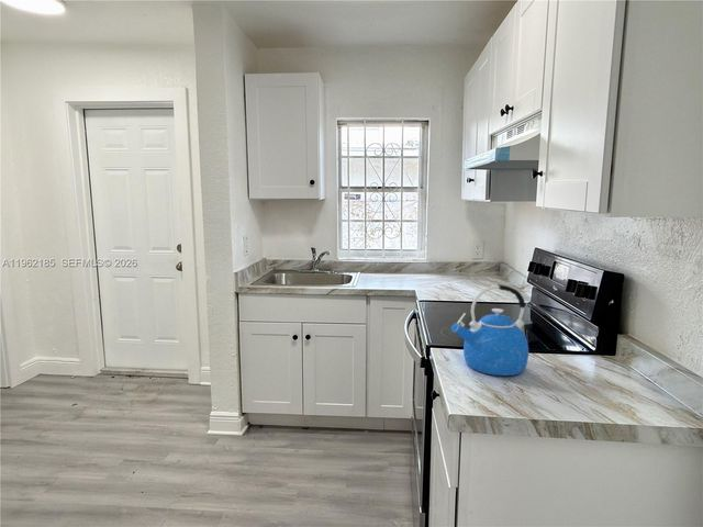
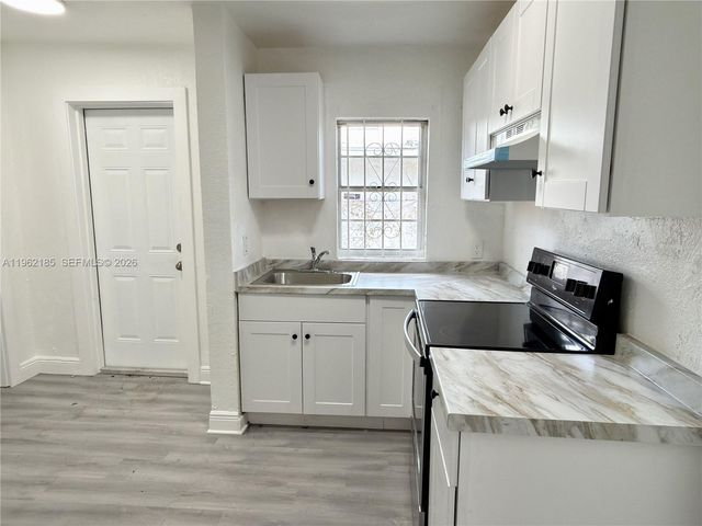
- kettle (489, 325)
